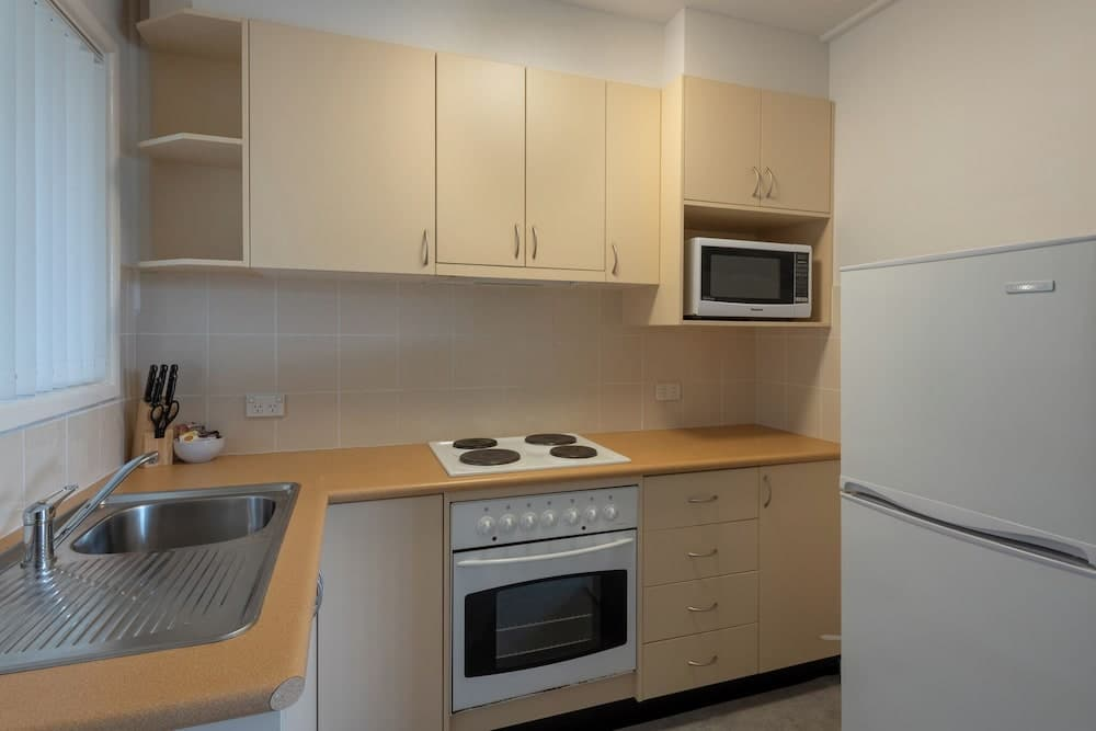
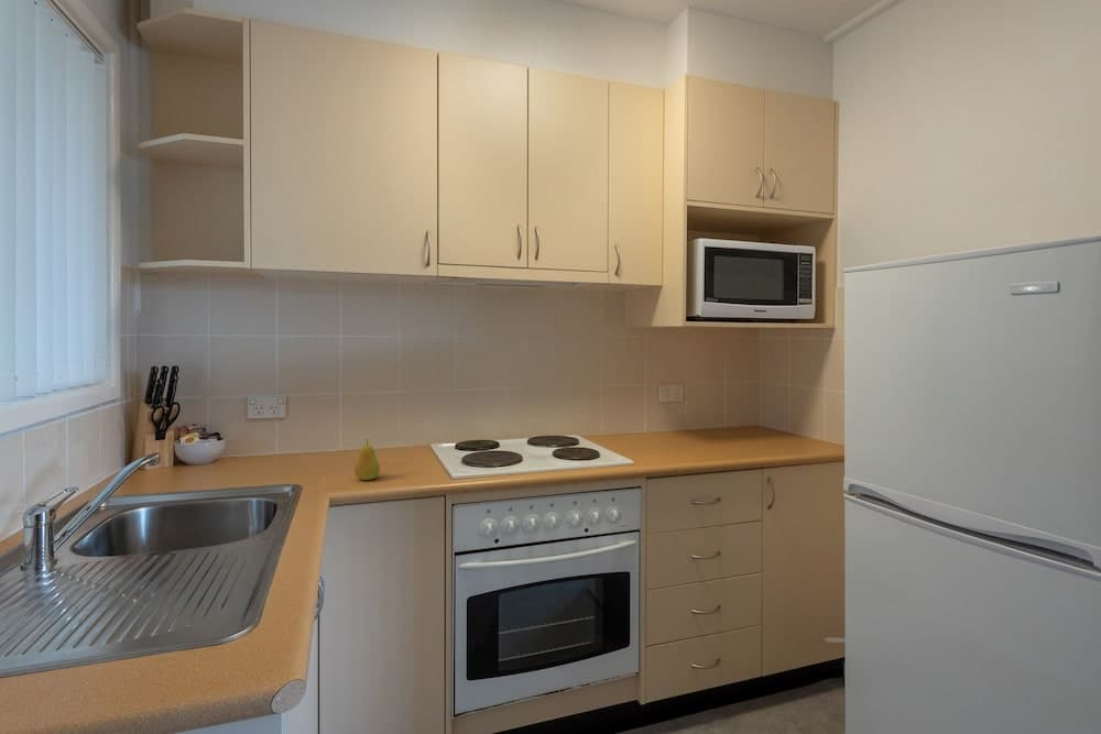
+ fruit (367, 459)
